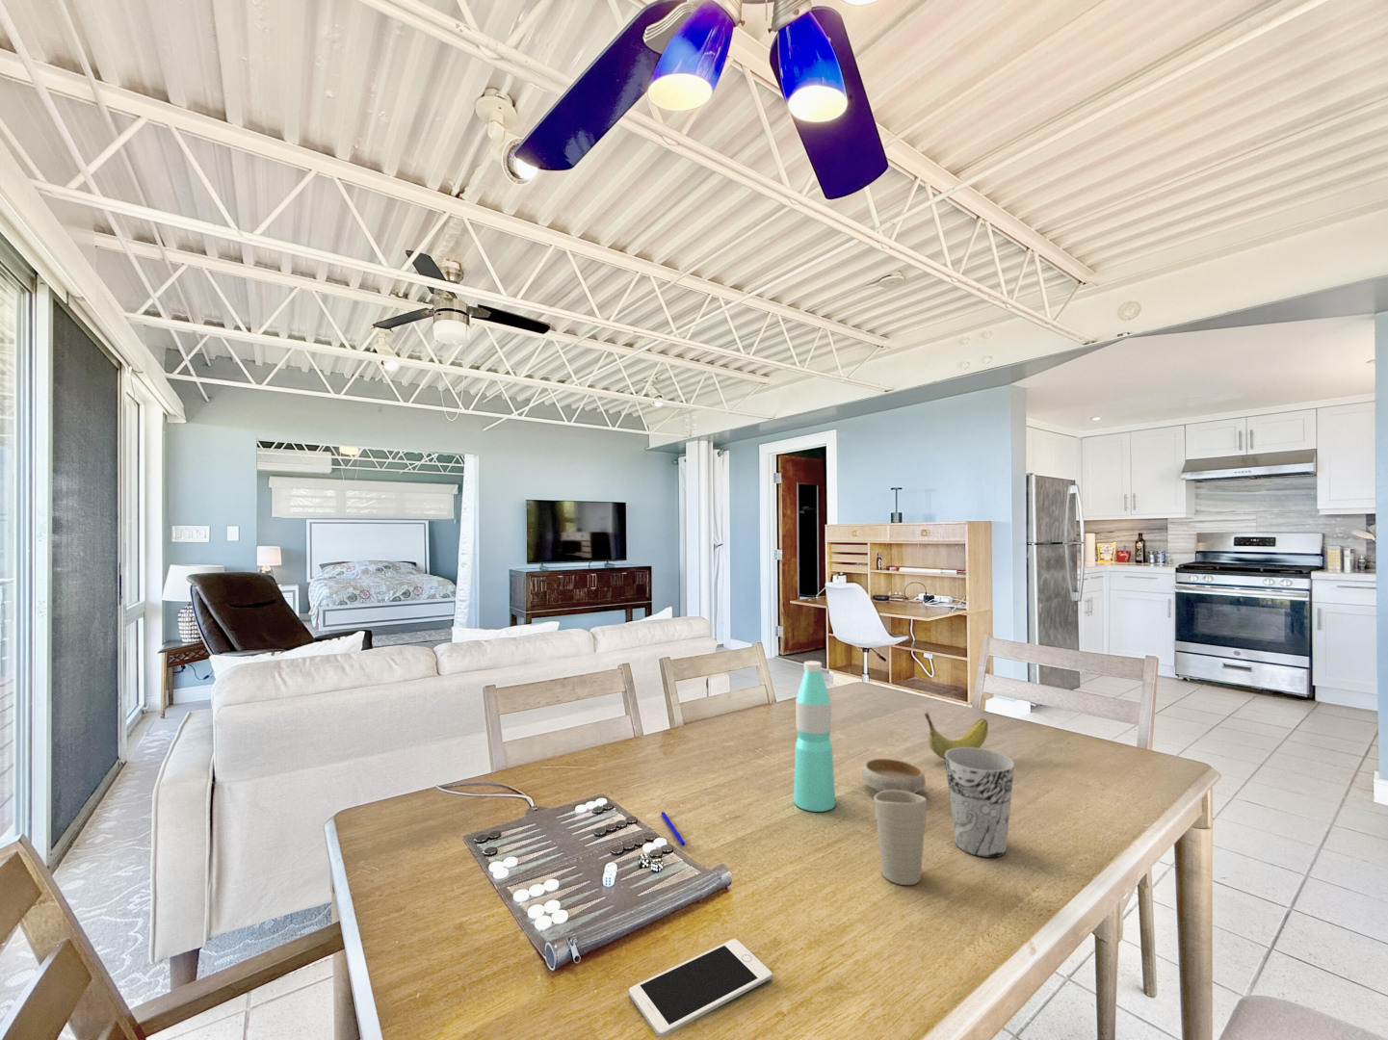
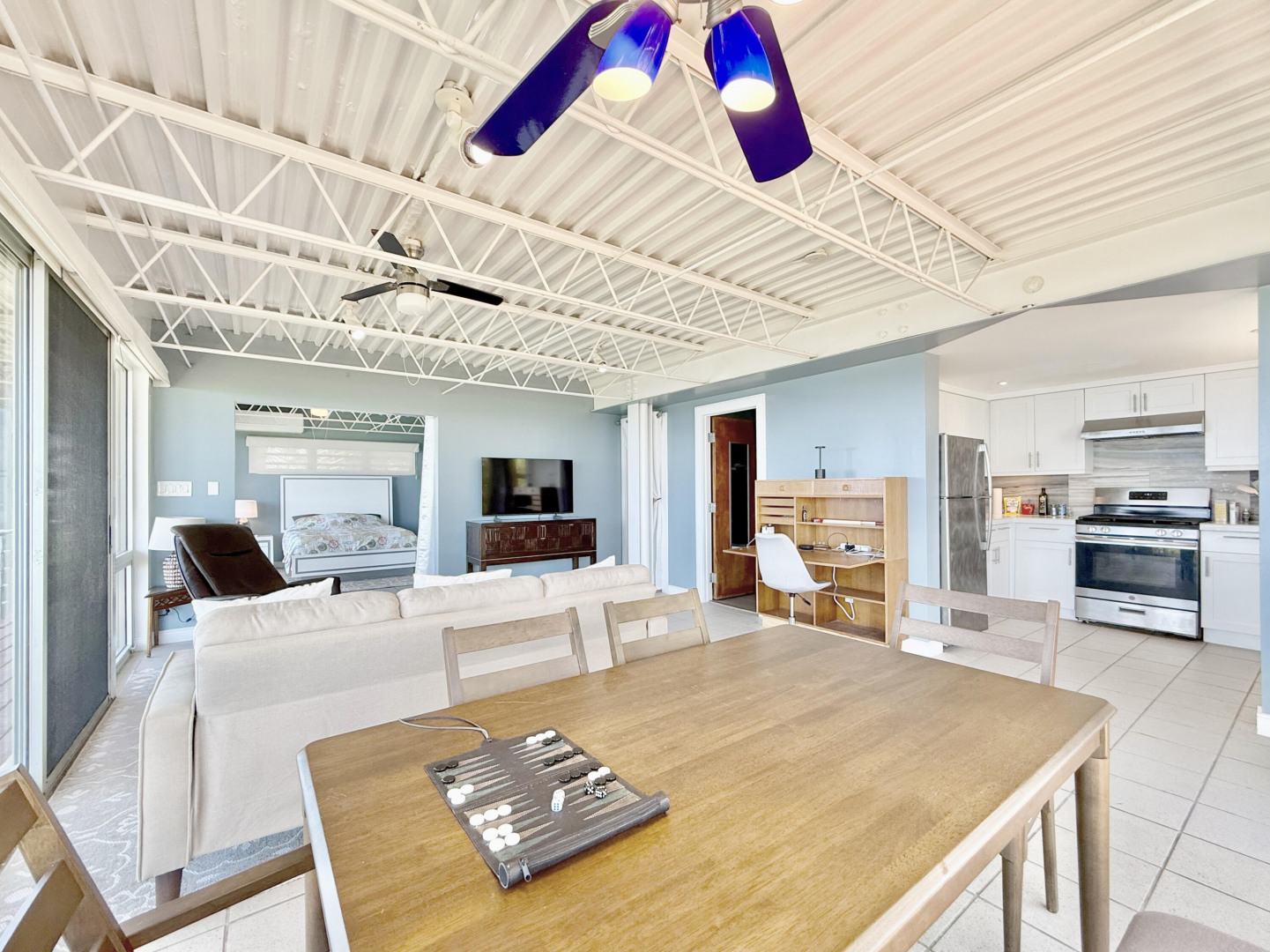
- water bottle (813, 732)
- cup (978, 801)
- cell phone (702, 983)
- pen (671, 826)
- fruit (958, 738)
- bowl (893, 779)
- cup (899, 832)
